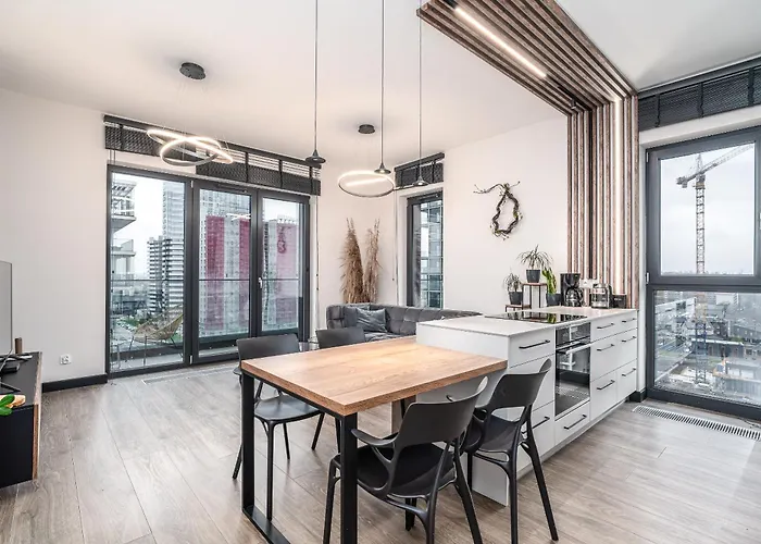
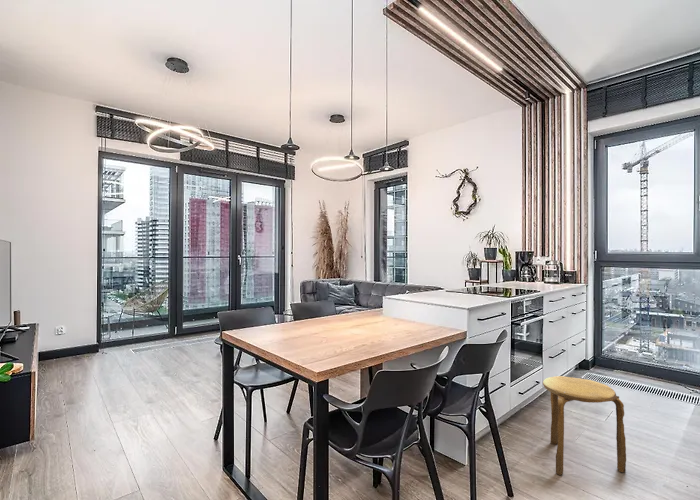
+ stool (563, 422)
